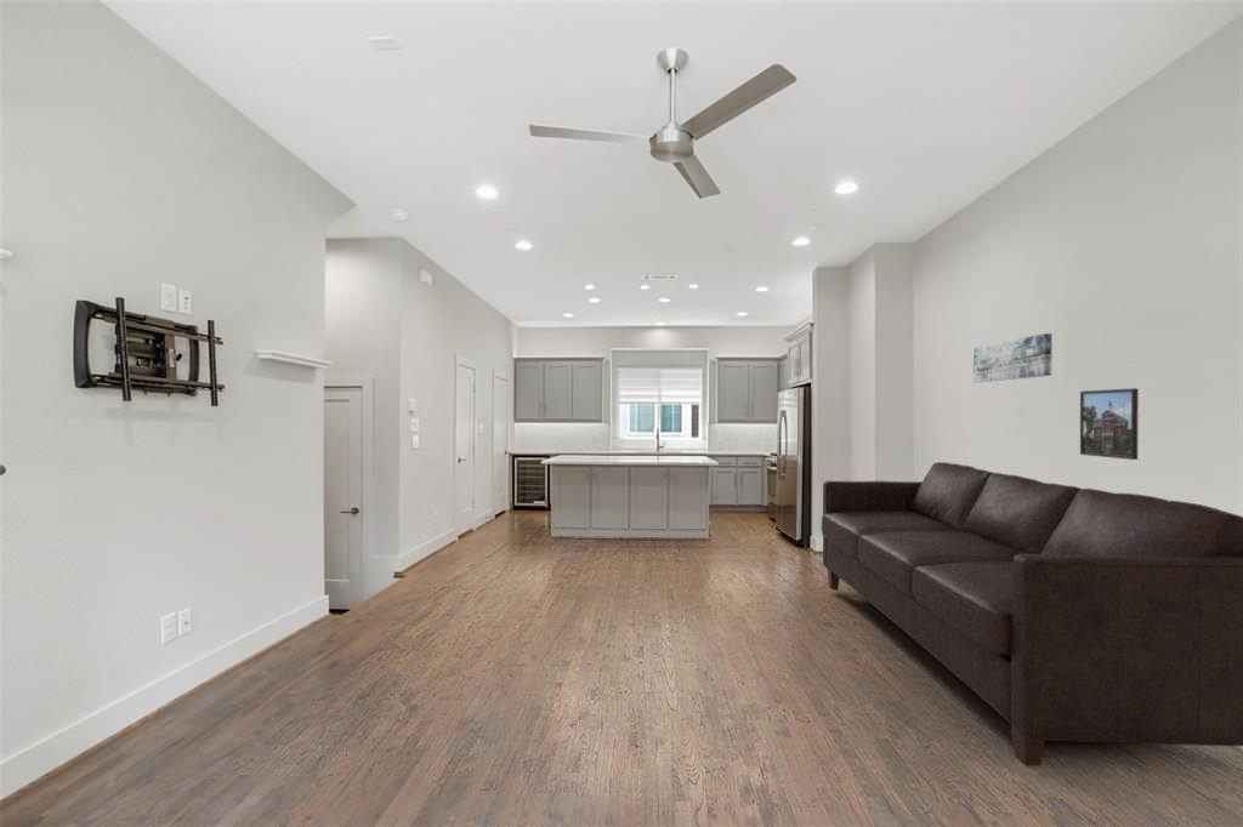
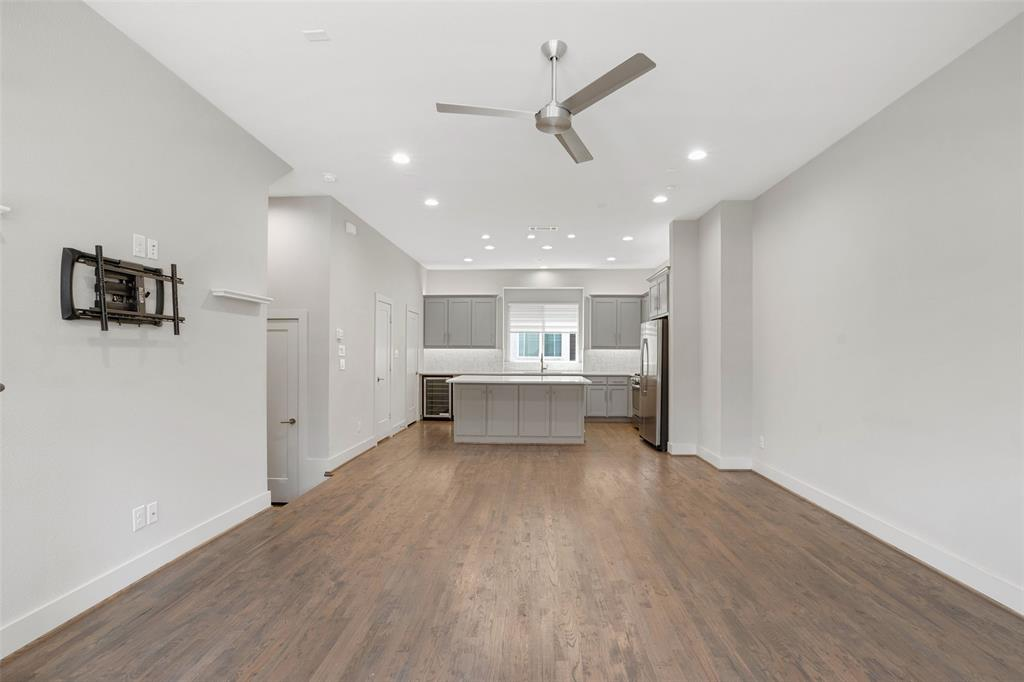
- wall art (1008, 360)
- sofa (966, 563)
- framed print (1107, 423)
